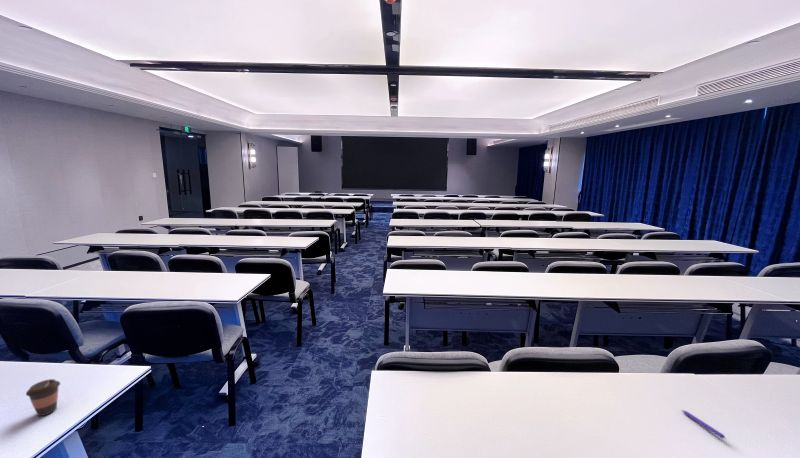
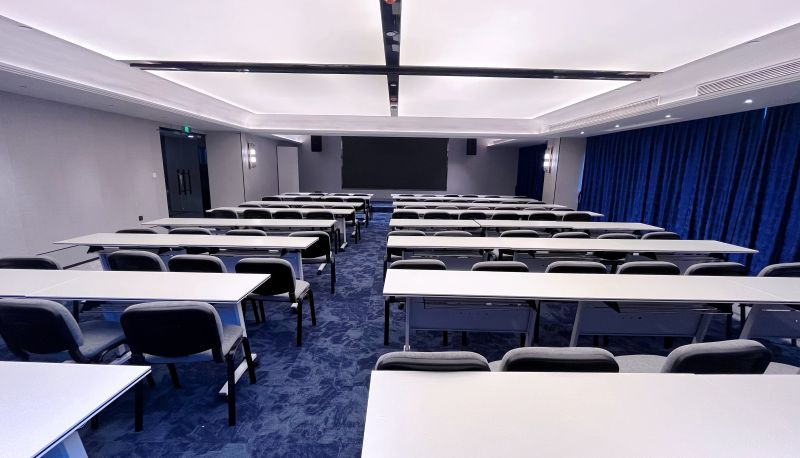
- coffee cup (45, 398)
- pen (701, 422)
